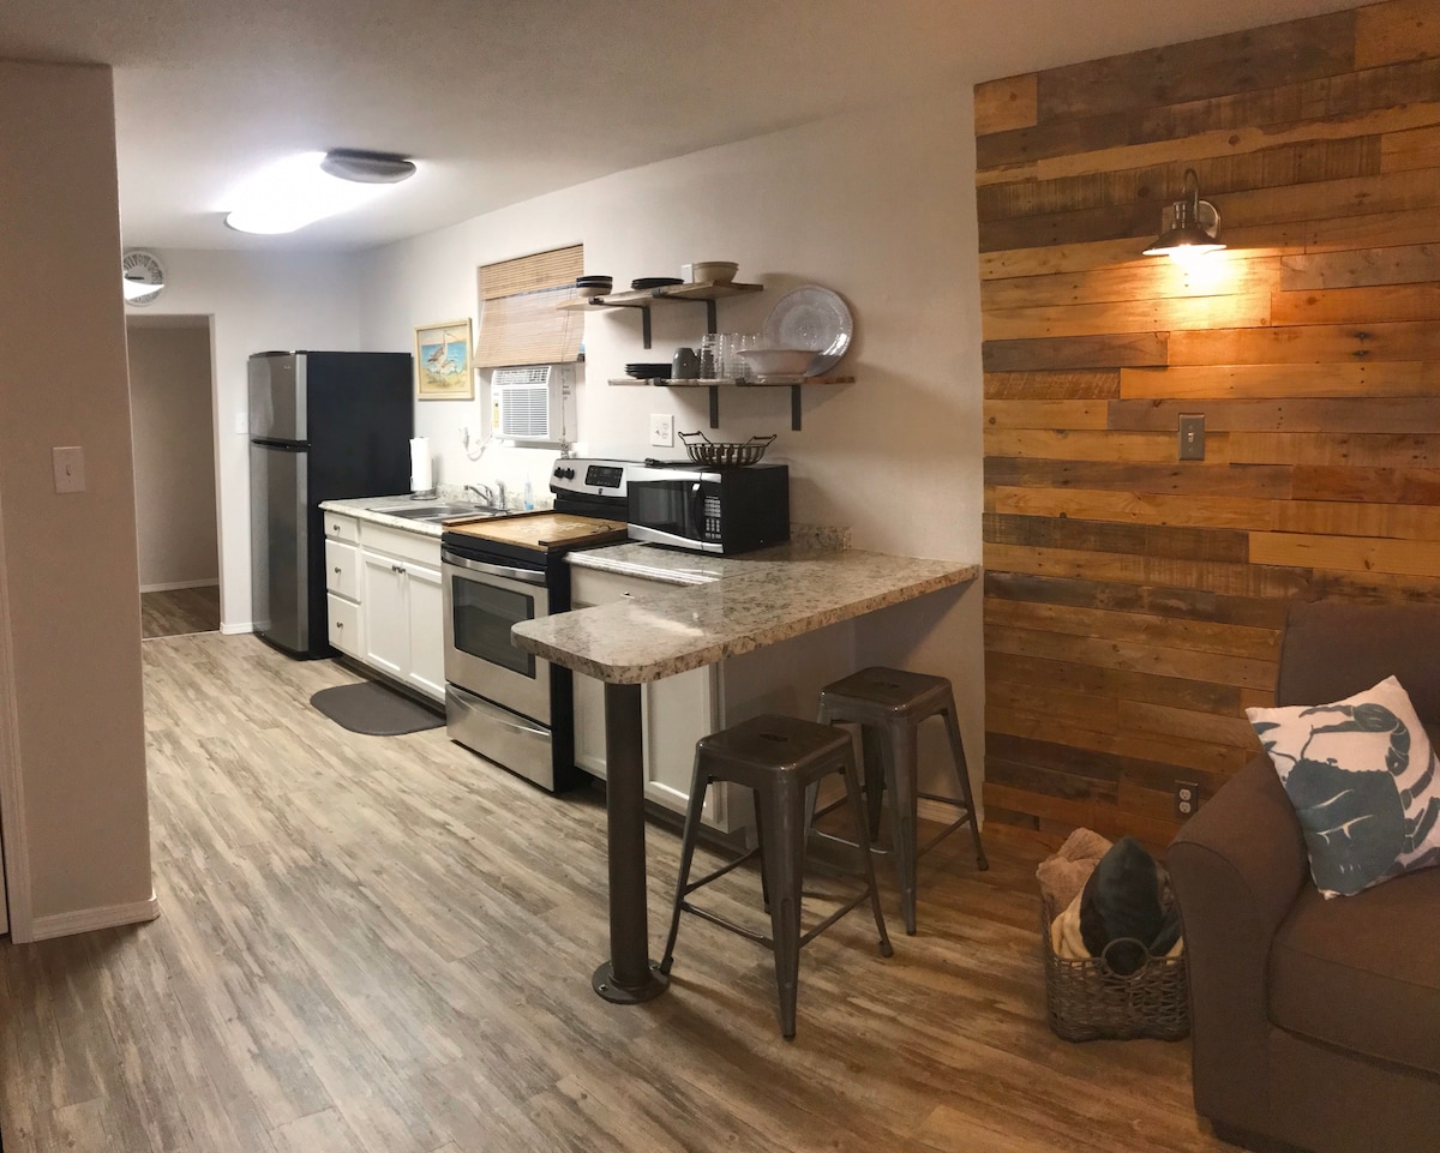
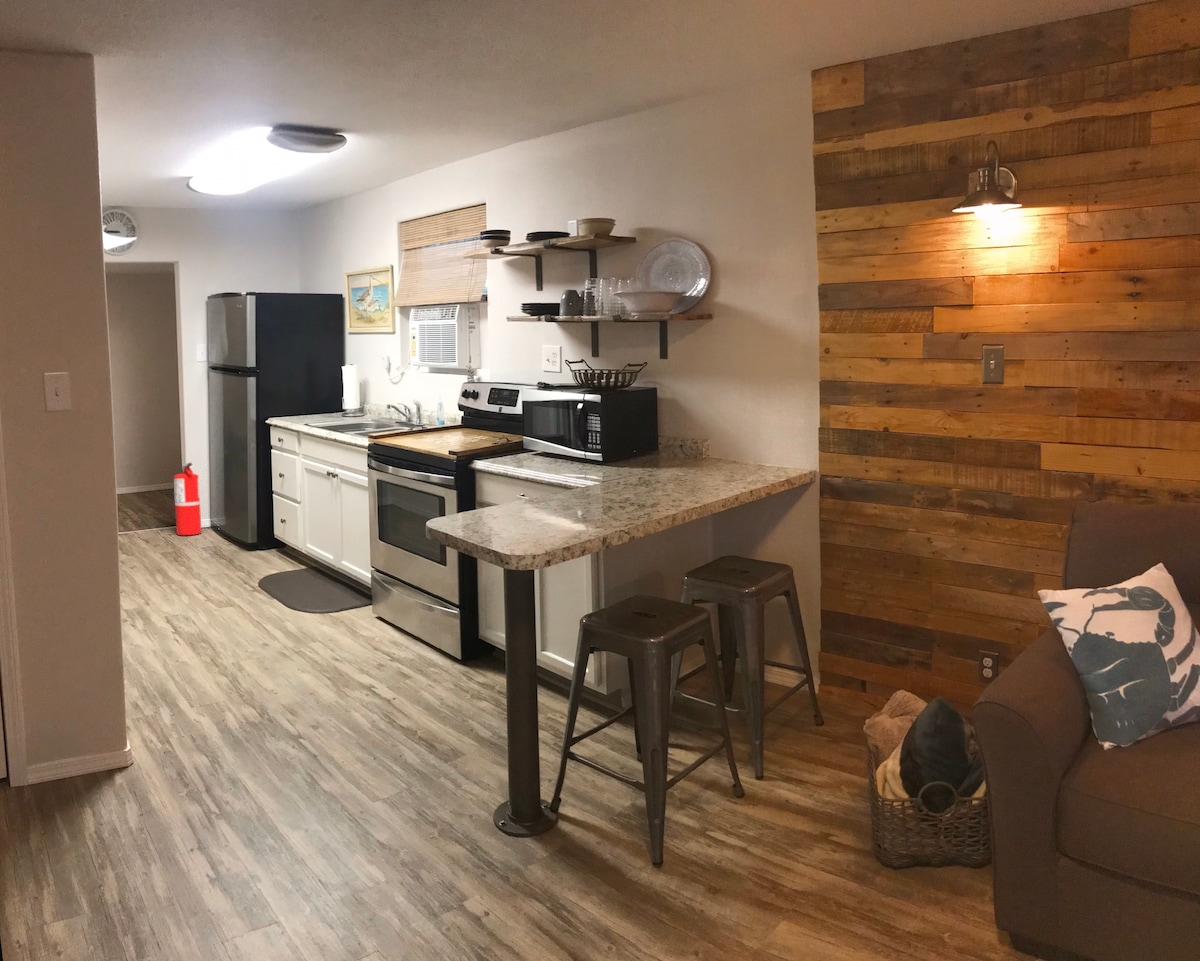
+ fire extinguisher (187, 497)
